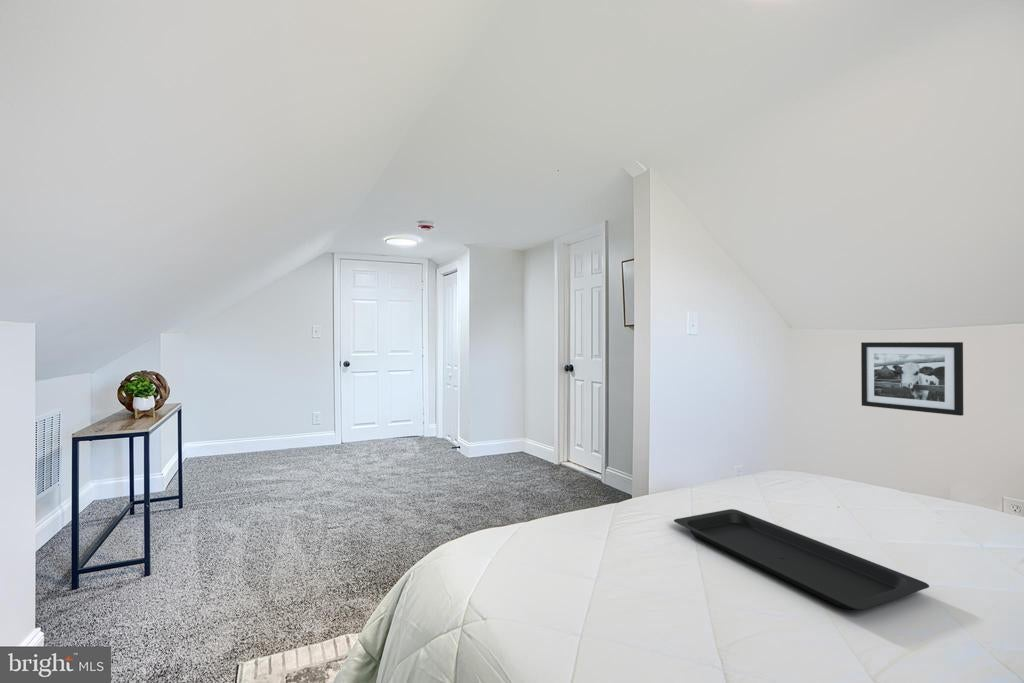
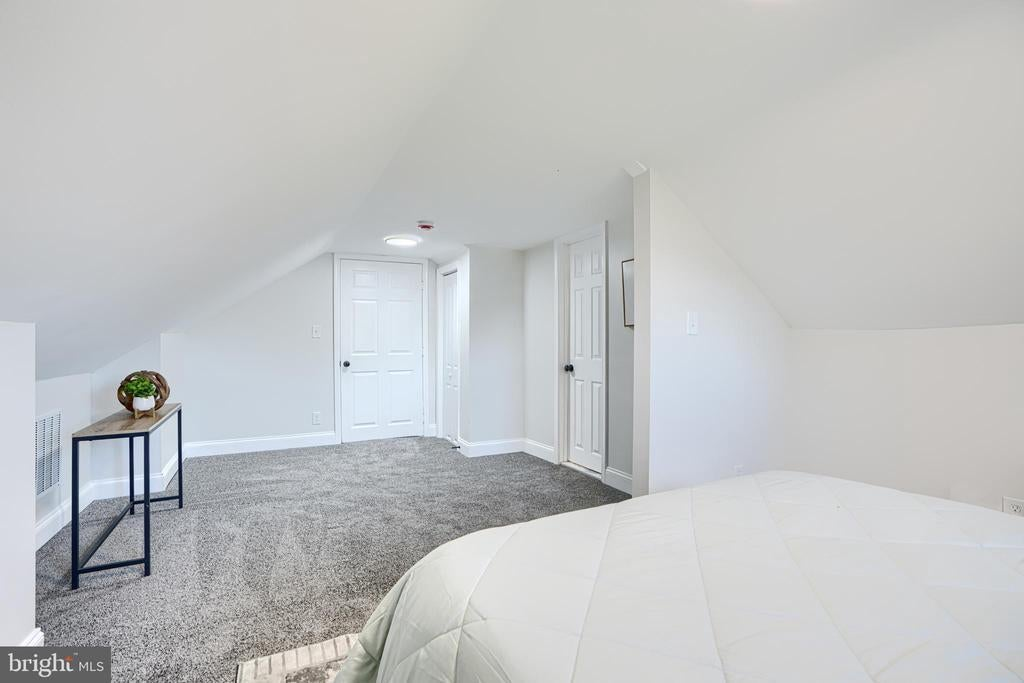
- serving tray (781, 552)
- picture frame (908, 376)
